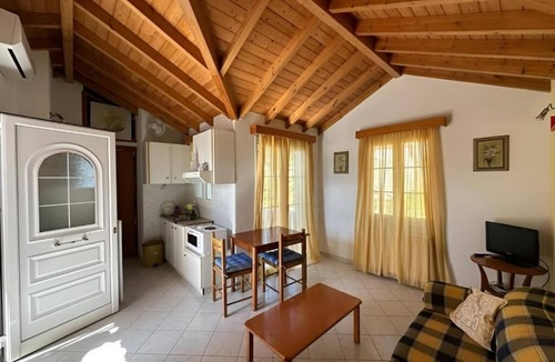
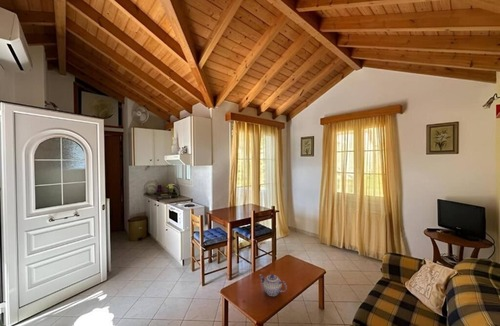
+ teapot (272, 283)
